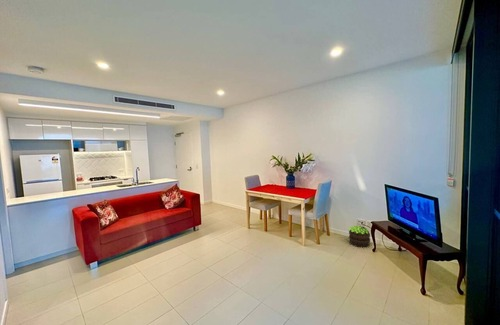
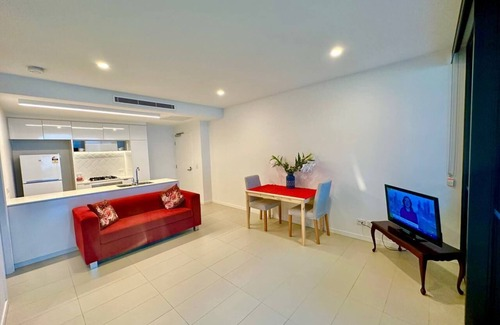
- potted plant (359, 234)
